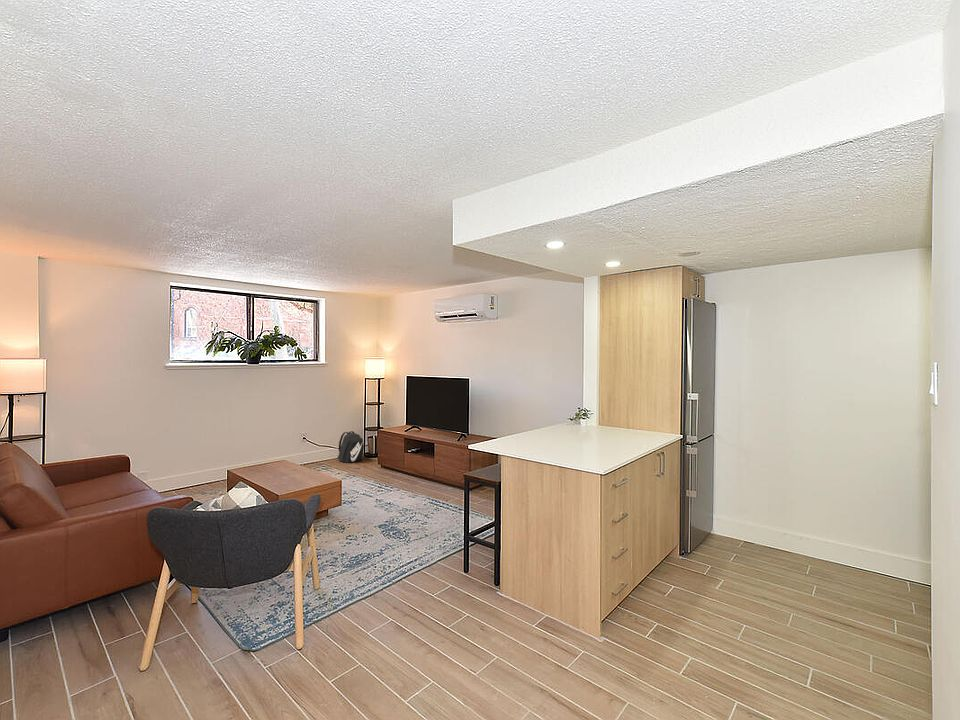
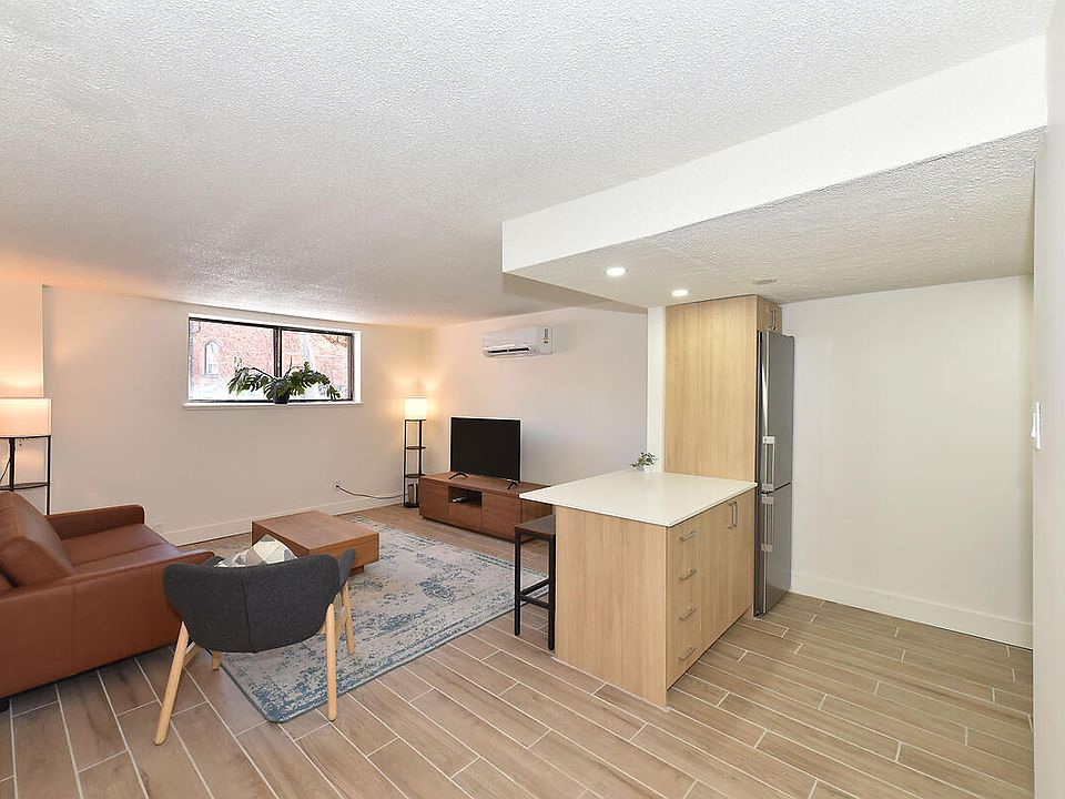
- backpack (349, 445)
